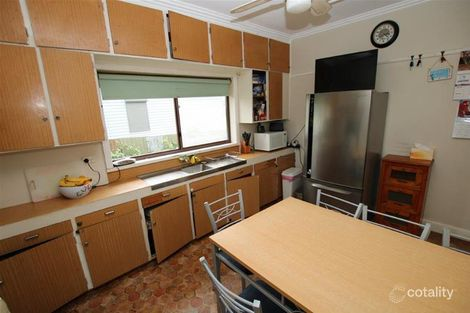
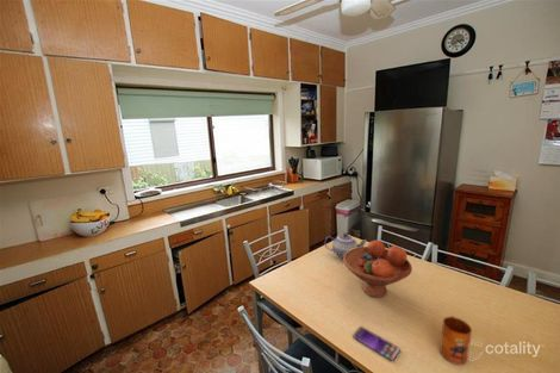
+ mug (454, 335)
+ smartphone (375, 342)
+ teapot (344, 244)
+ fruit bowl (375, 269)
